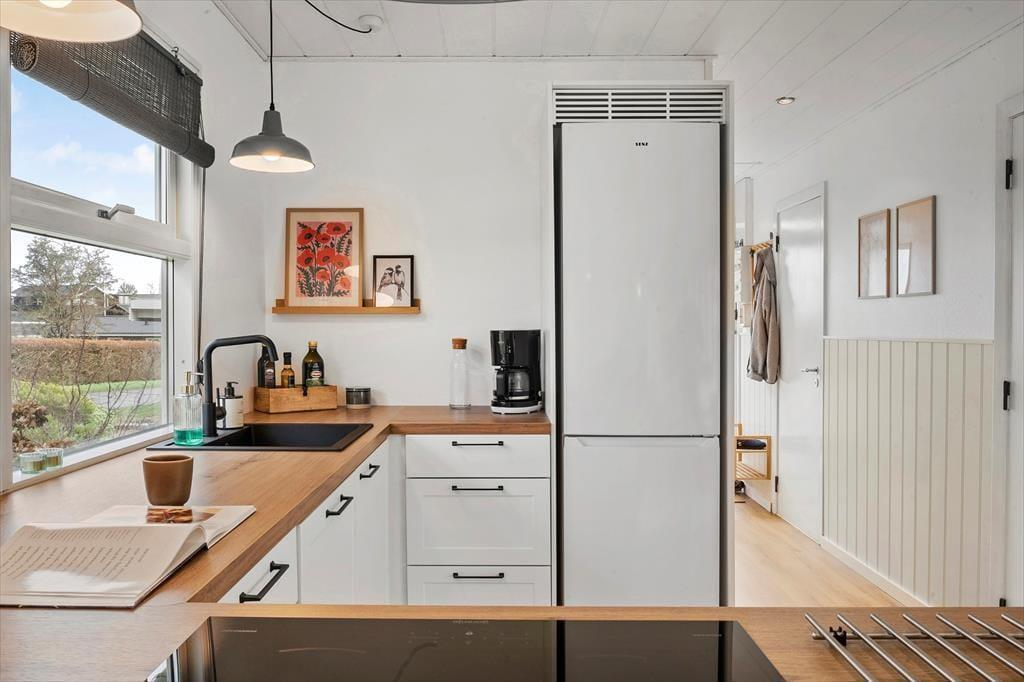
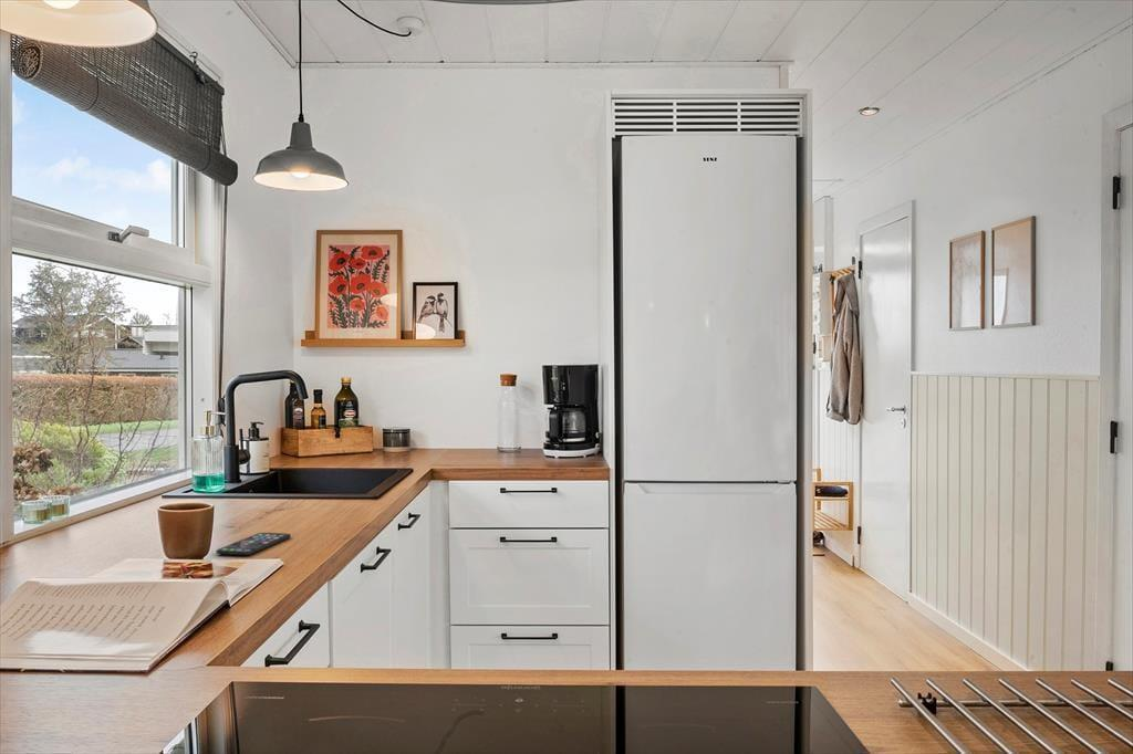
+ smartphone (254, 543)
